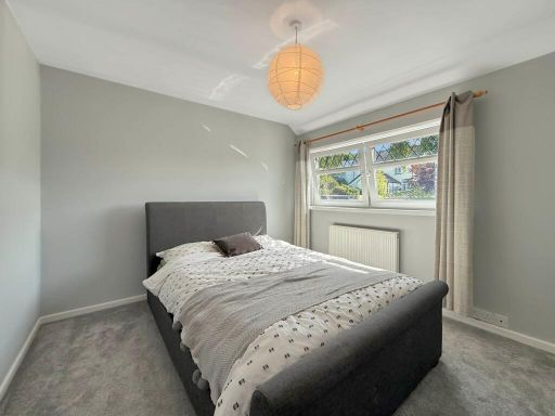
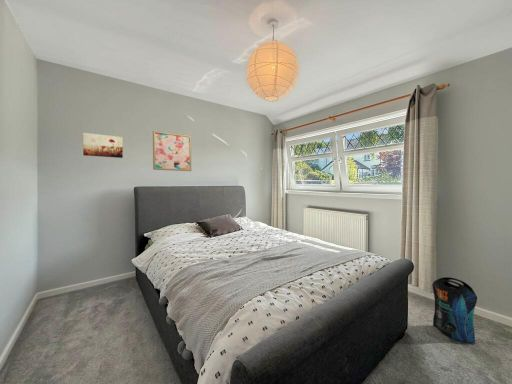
+ pouch (451, 307)
+ wall art (103, 145)
+ wall art (172, 152)
